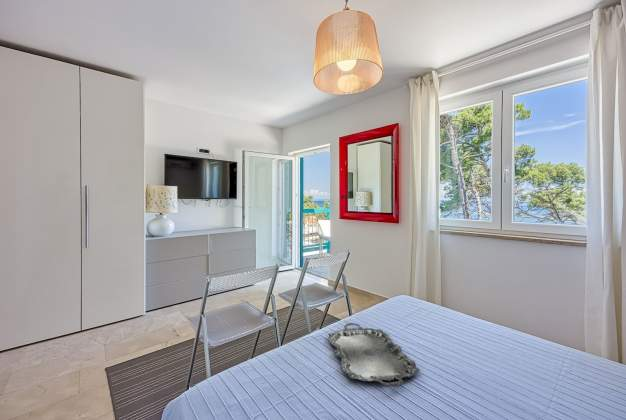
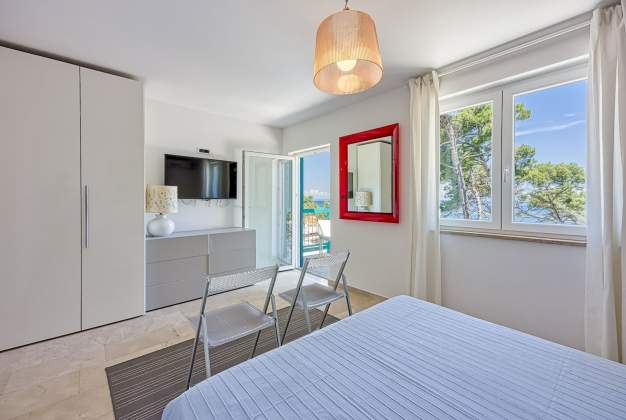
- serving tray (368, 350)
